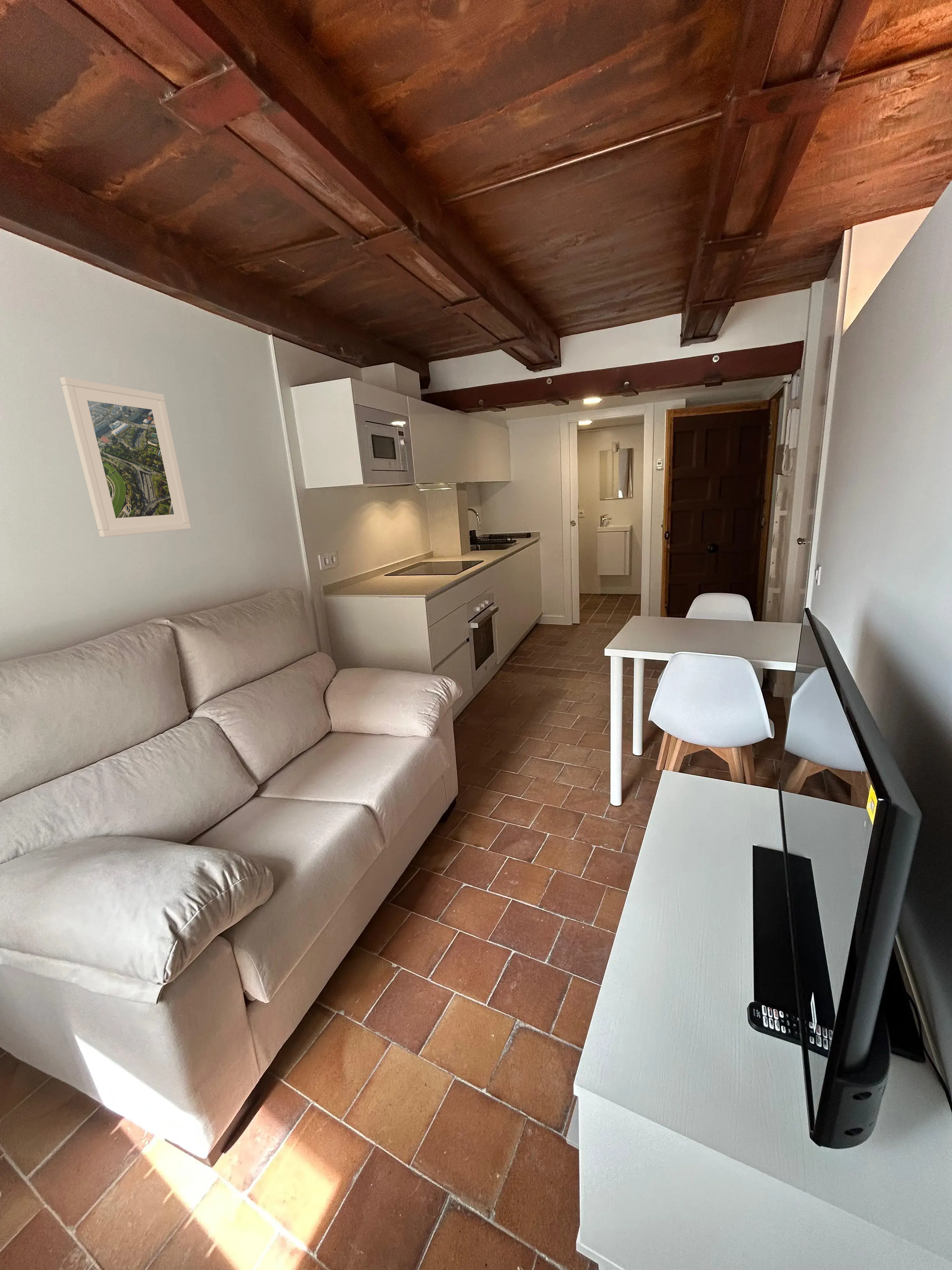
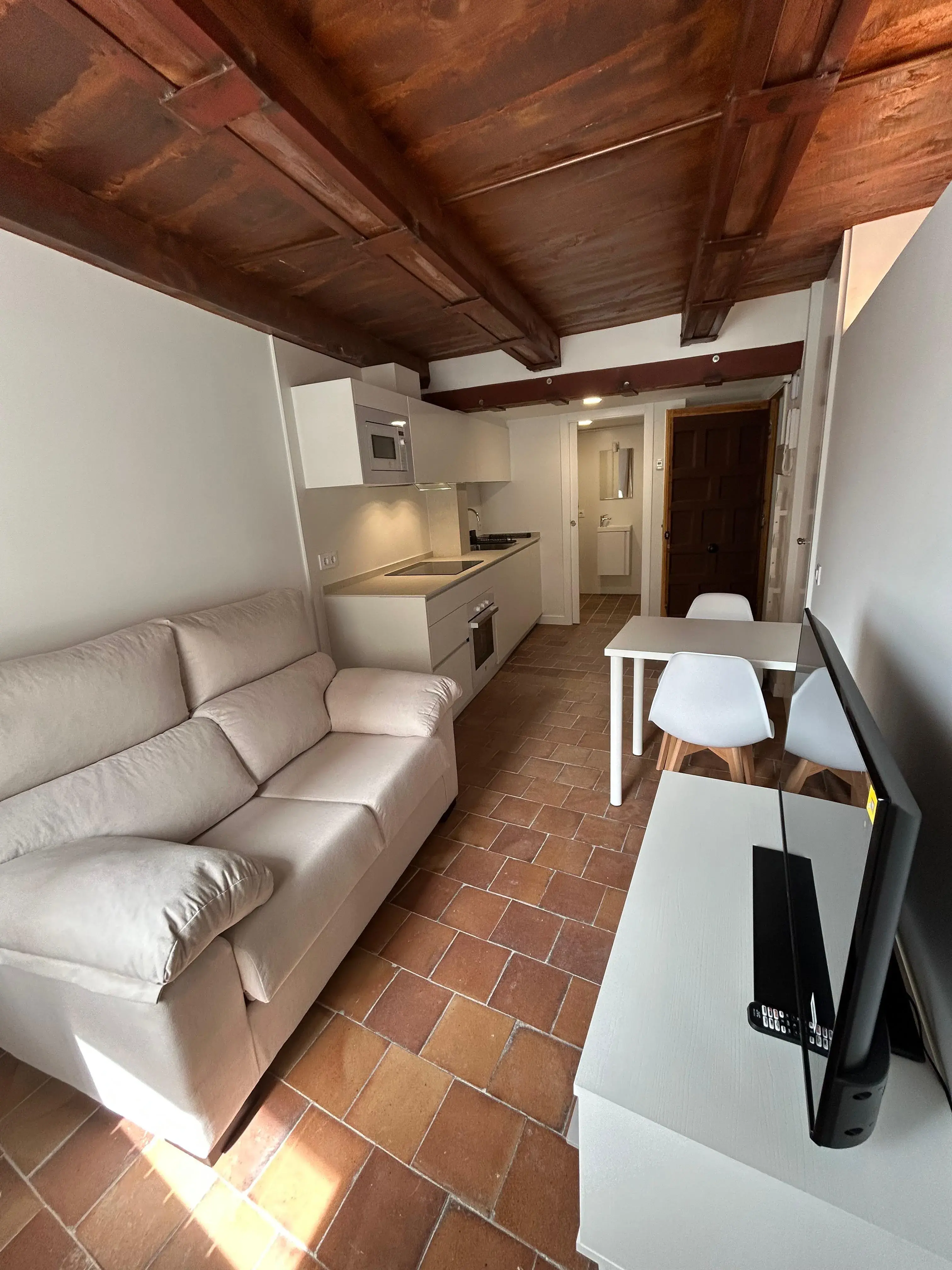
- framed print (133, 462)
